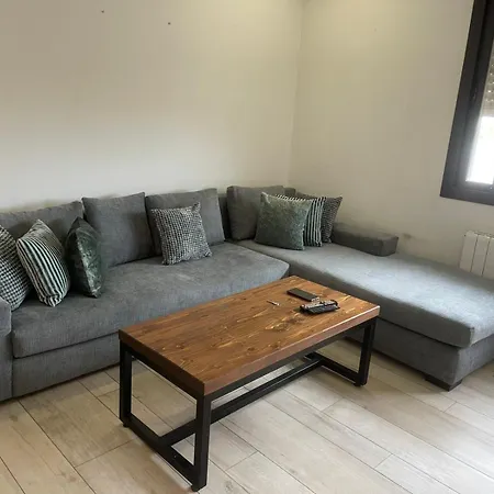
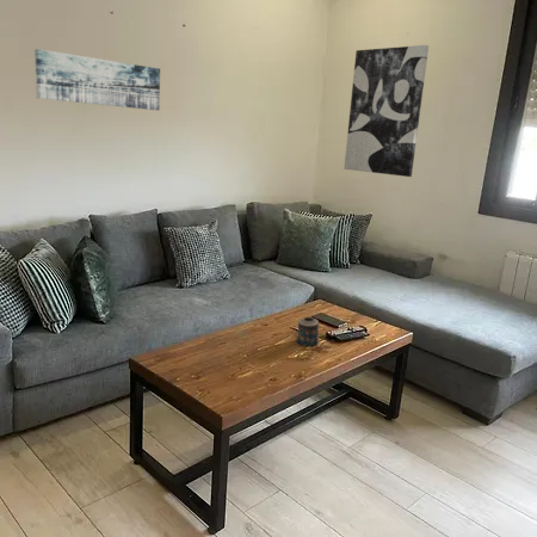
+ wall art (383, 112)
+ wall art (101, 82)
+ candle (307, 329)
